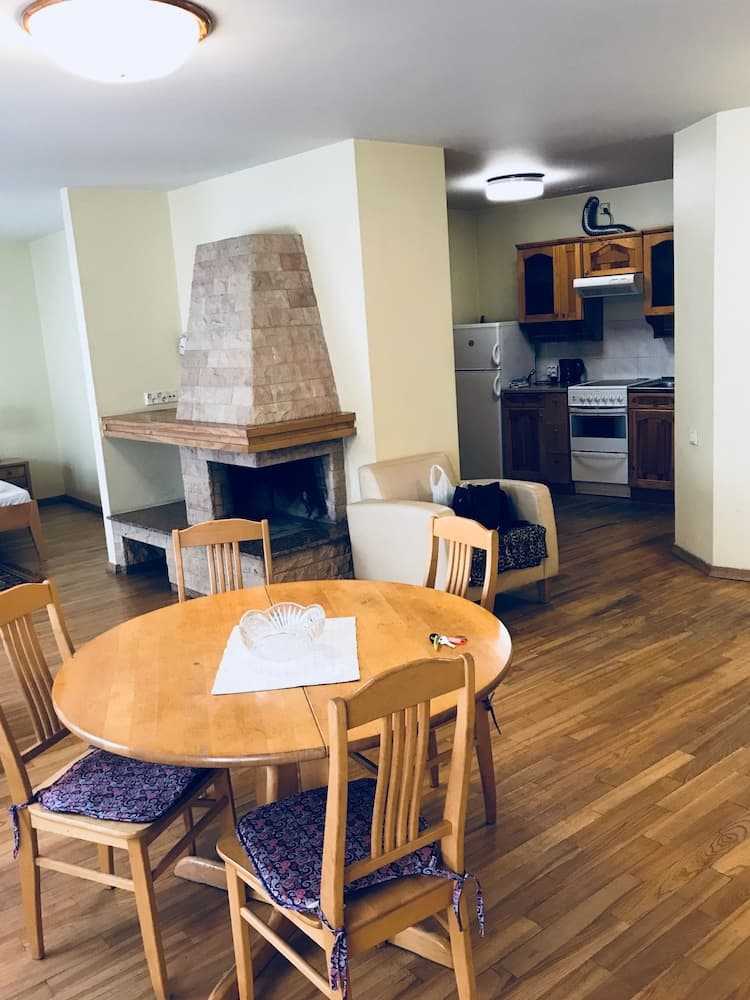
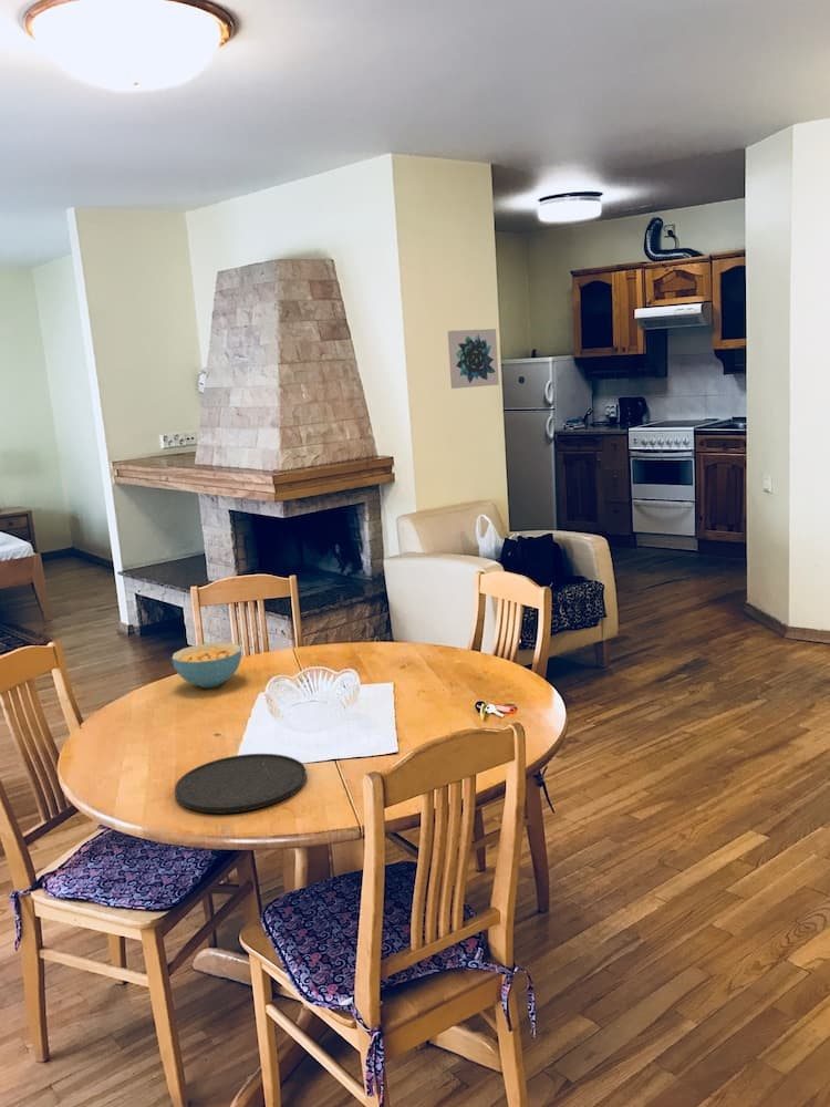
+ plate (241, 780)
+ cereal bowl (208, 668)
+ wall art (474, 358)
